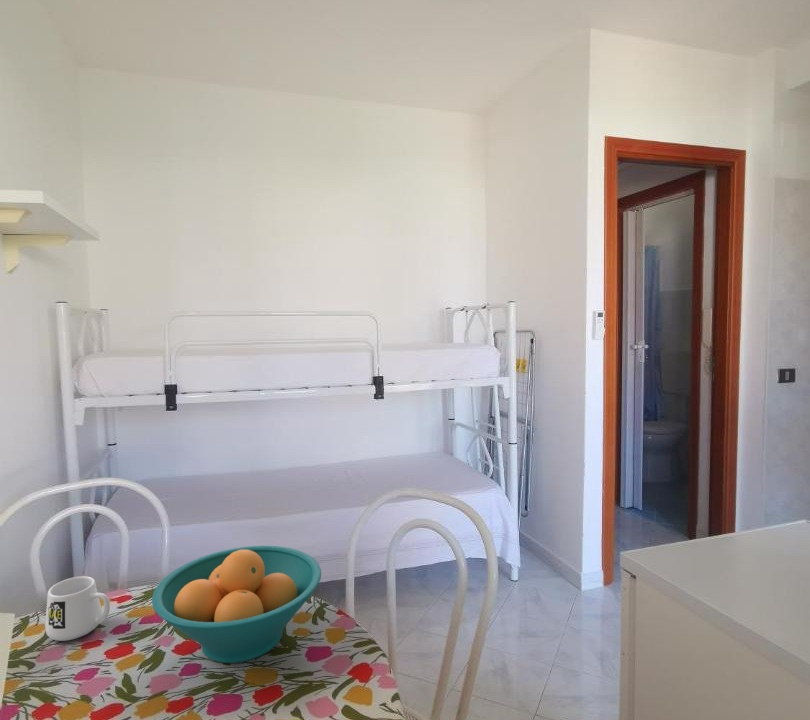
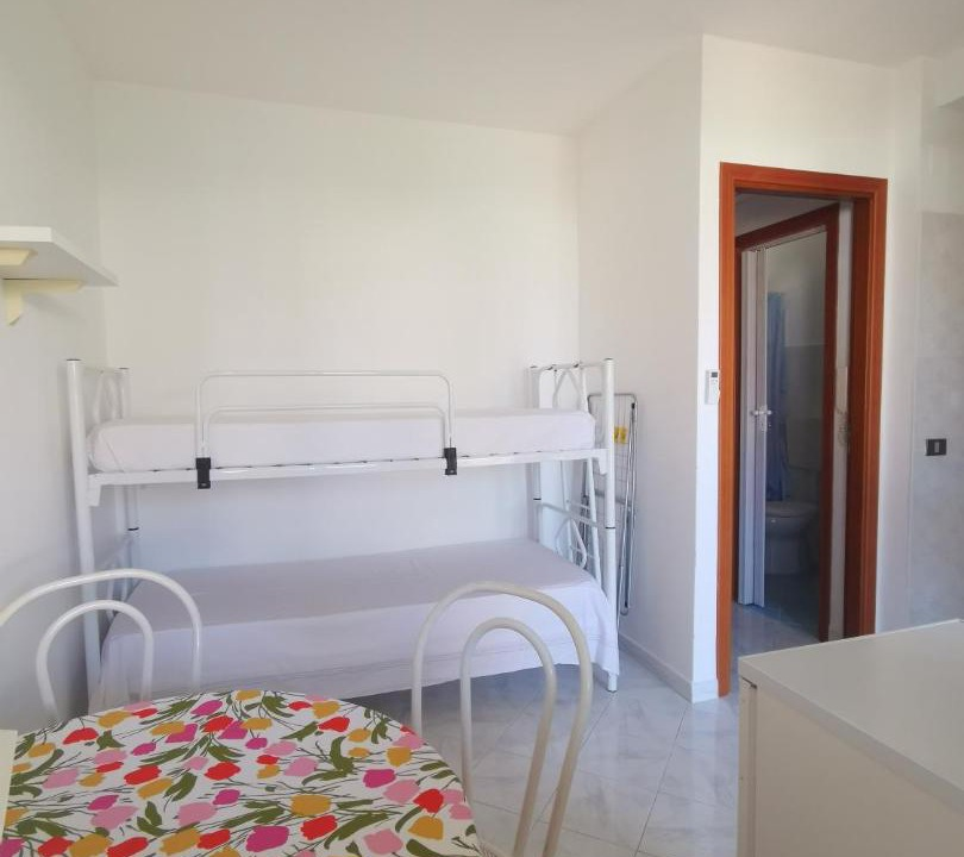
- mug (80, 608)
- fruit bowl (241, 596)
